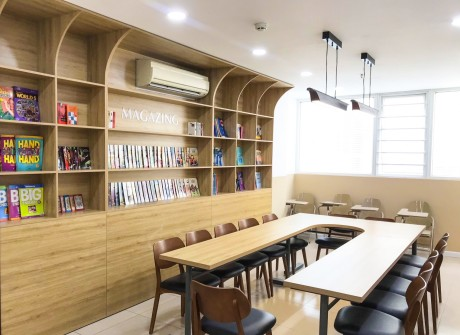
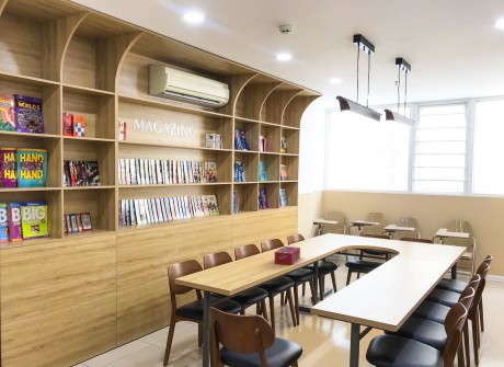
+ tissue box (287, 255)
